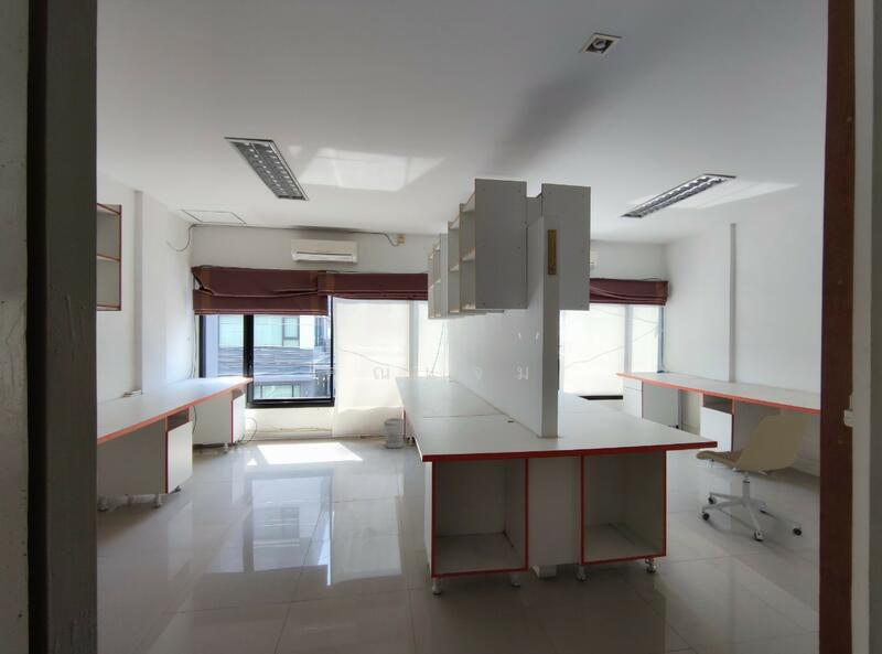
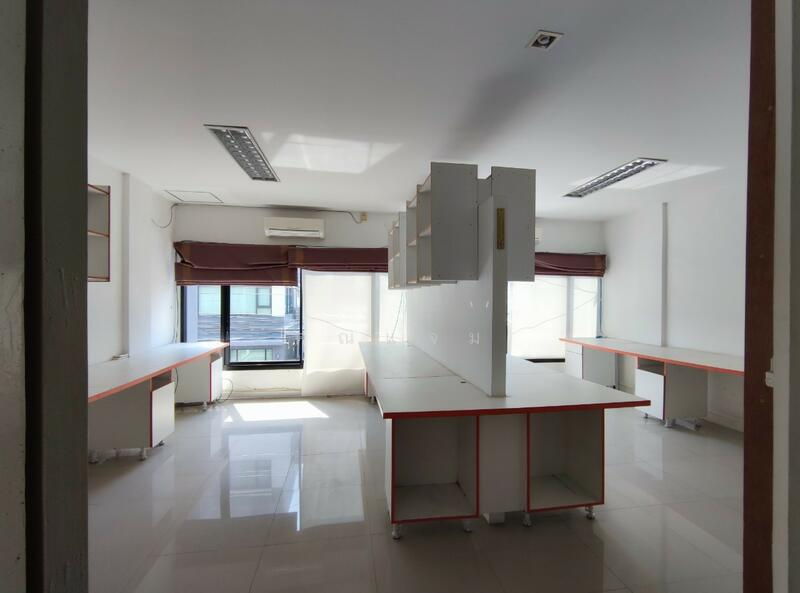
- wastebasket (394, 433)
- office chair (749, 463)
